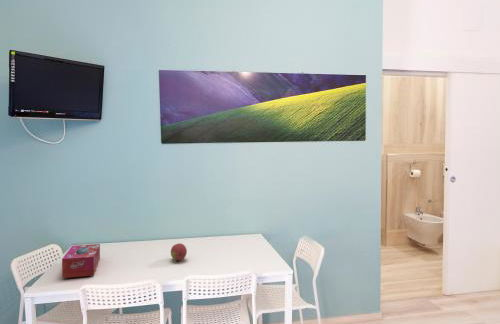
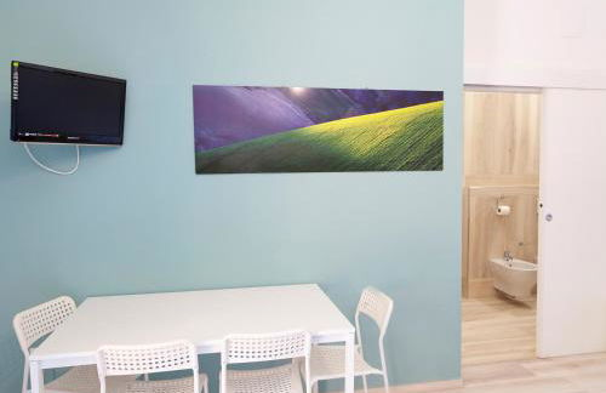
- fruit (178, 251)
- tissue box (82, 259)
